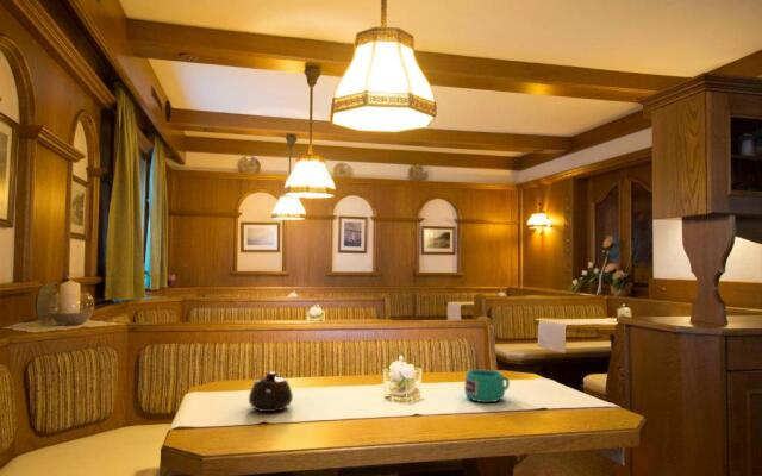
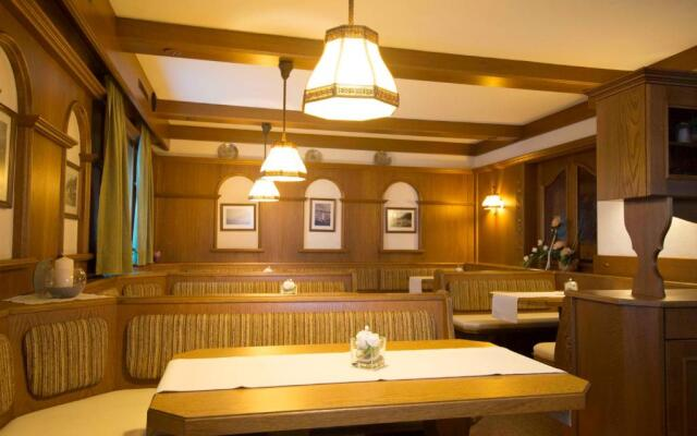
- teapot (270, 389)
- cup (488, 384)
